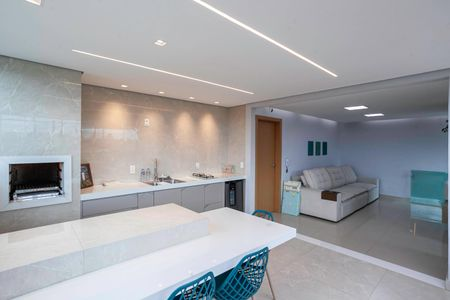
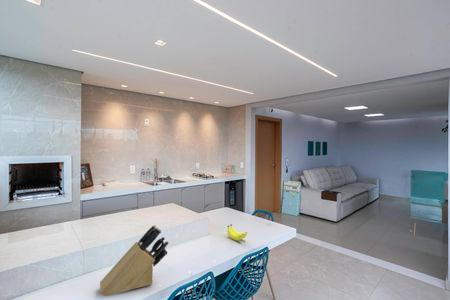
+ knife block (135, 256)
+ banana (236, 233)
